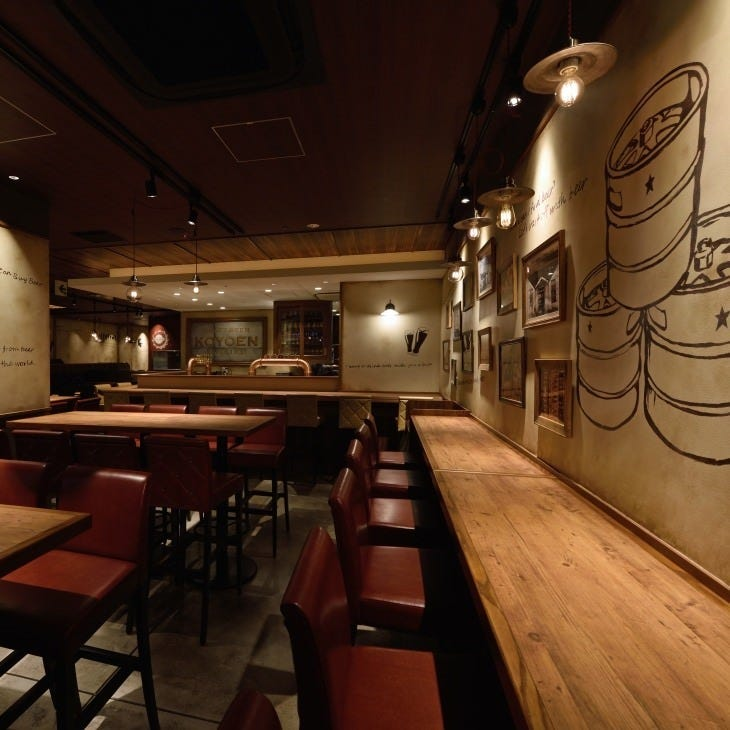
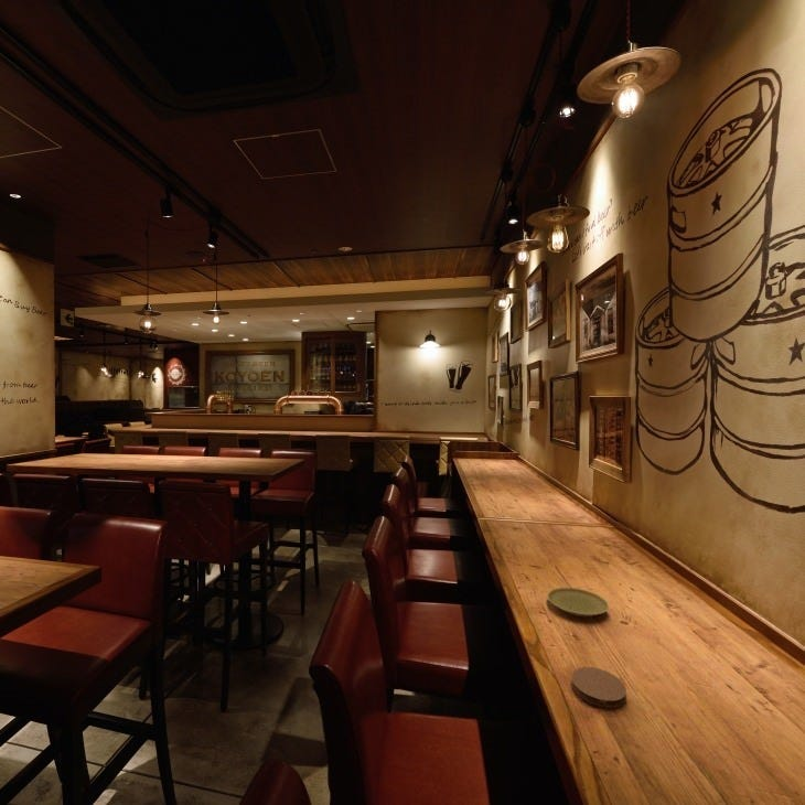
+ plate (577, 603)
+ coaster (598, 686)
